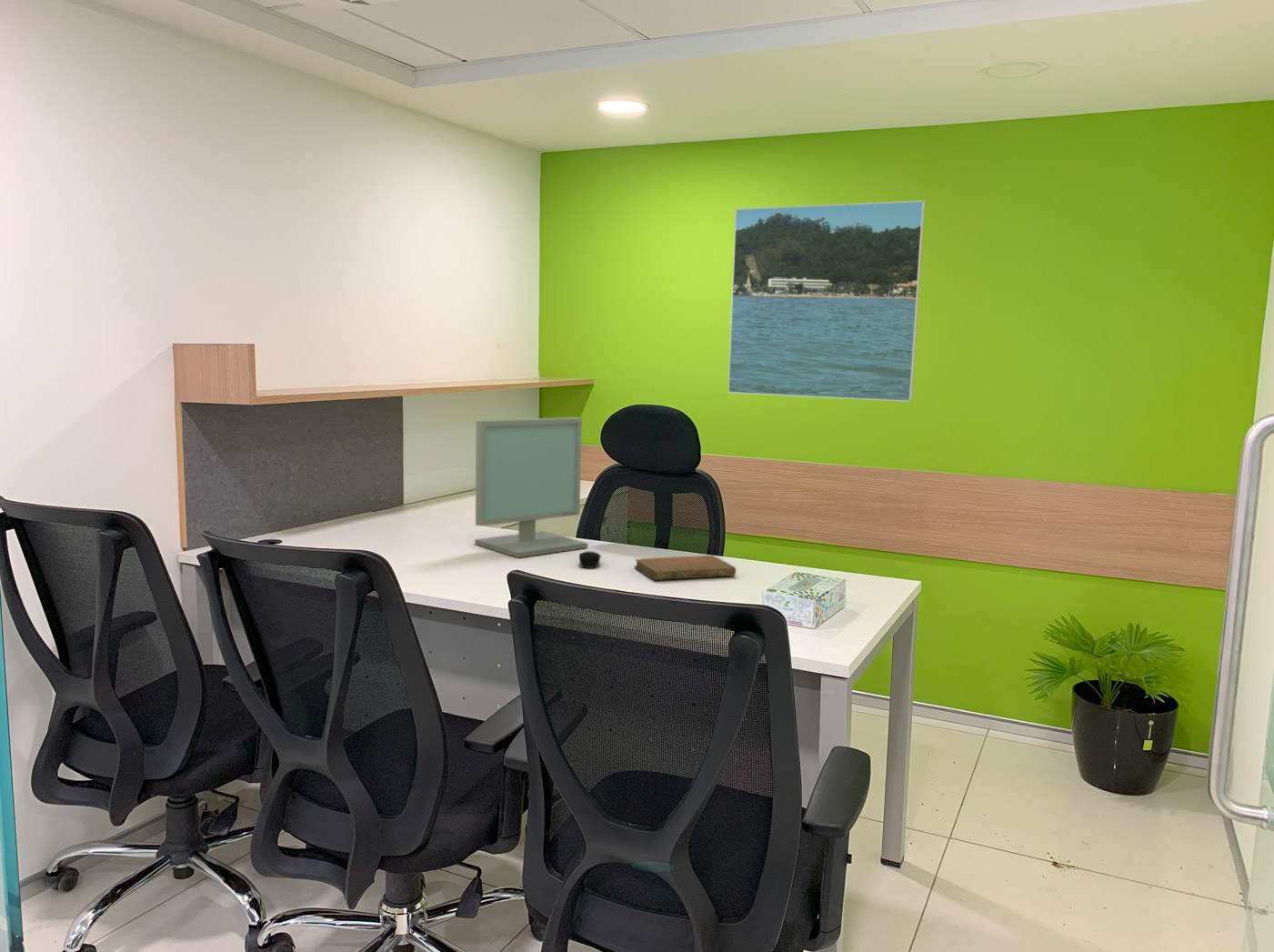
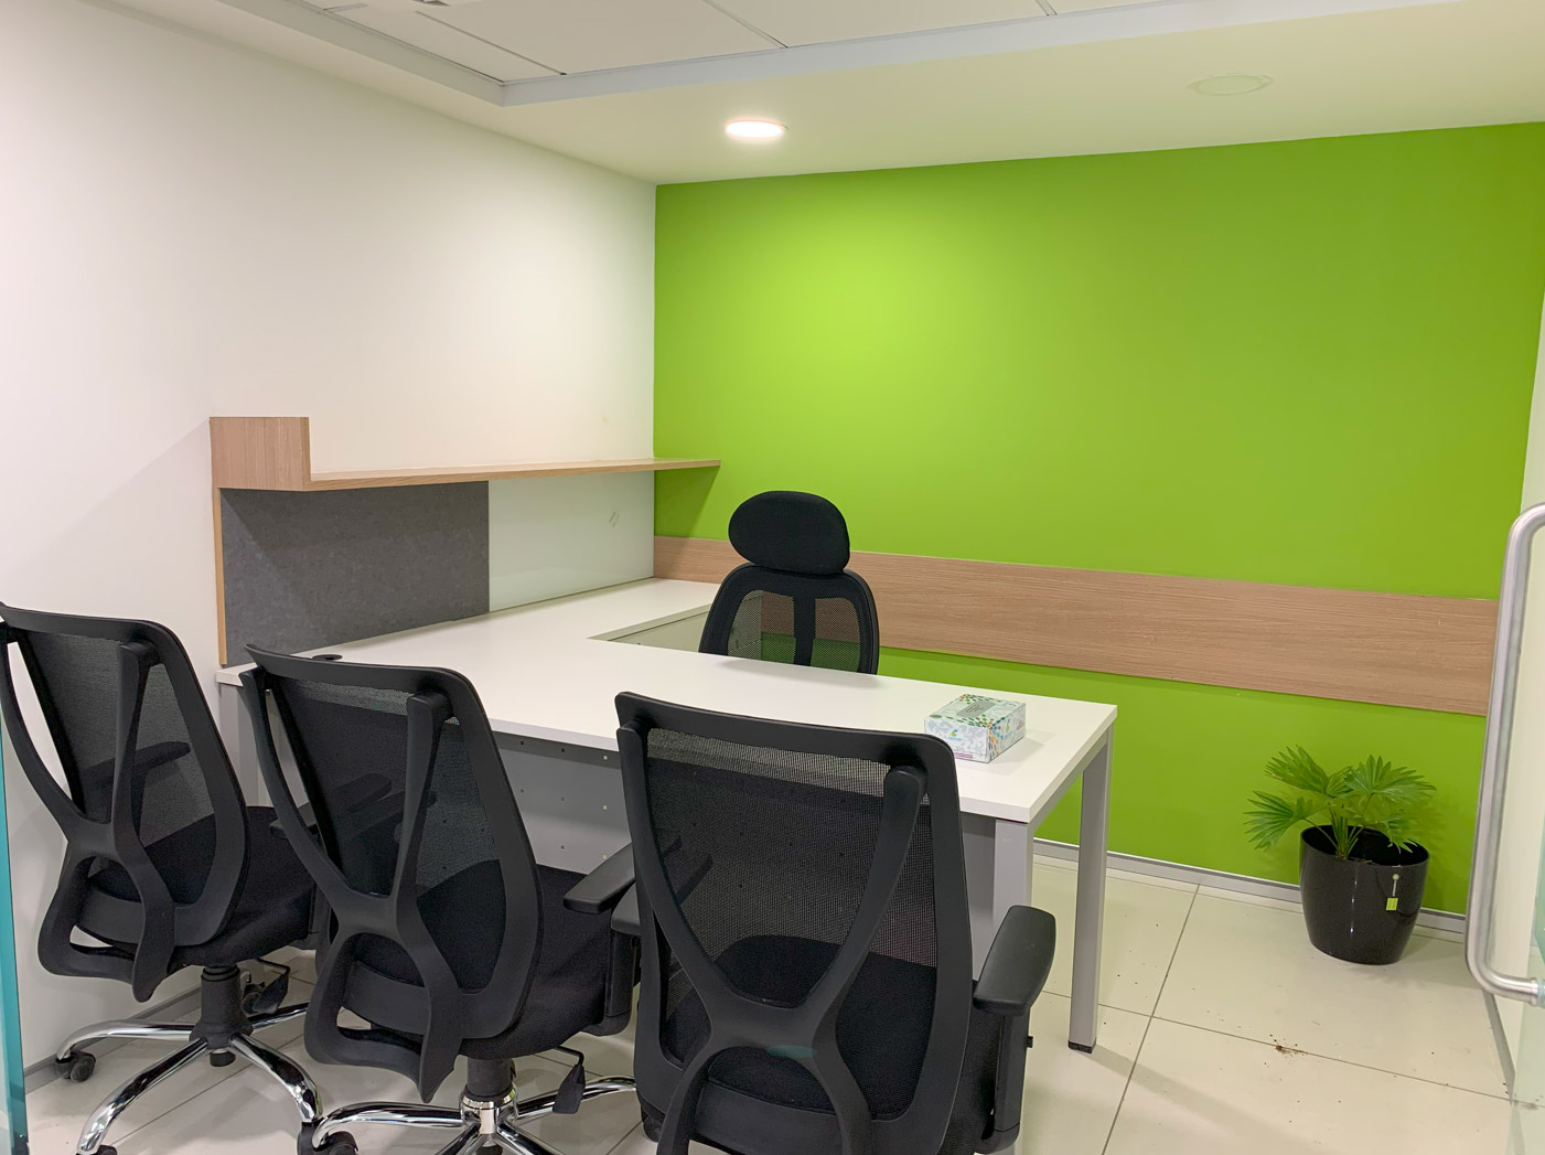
- notebook (684, 566)
- computer monitor (532, 483)
- computer mouse (589, 557)
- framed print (821, 302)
